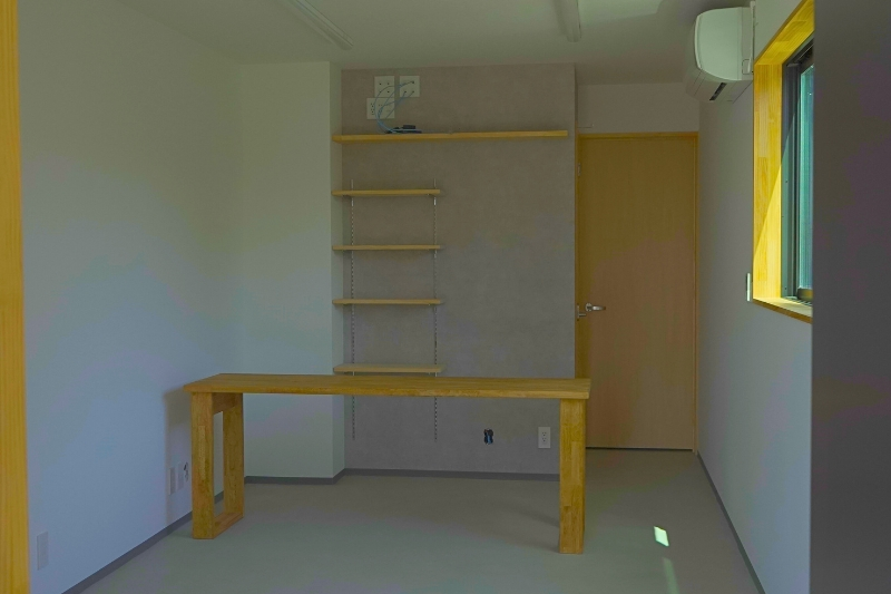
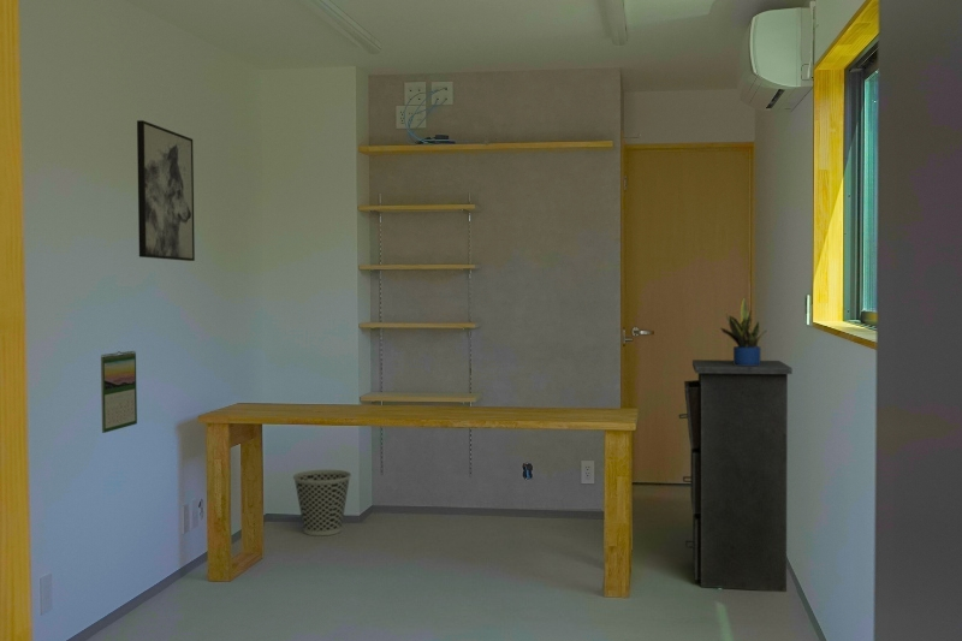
+ potted plant (742, 330)
+ wastebasket (322, 503)
+ calendar (119, 390)
+ filing cabinet (731, 469)
+ wall art (167, 194)
